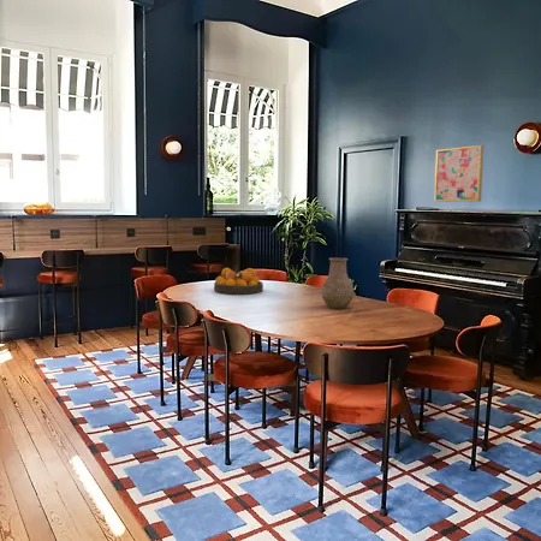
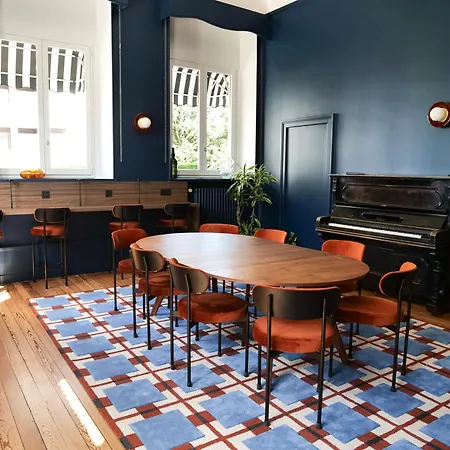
- fruit bowl (238, 279)
- vase (337, 283)
- wall art (457, 174)
